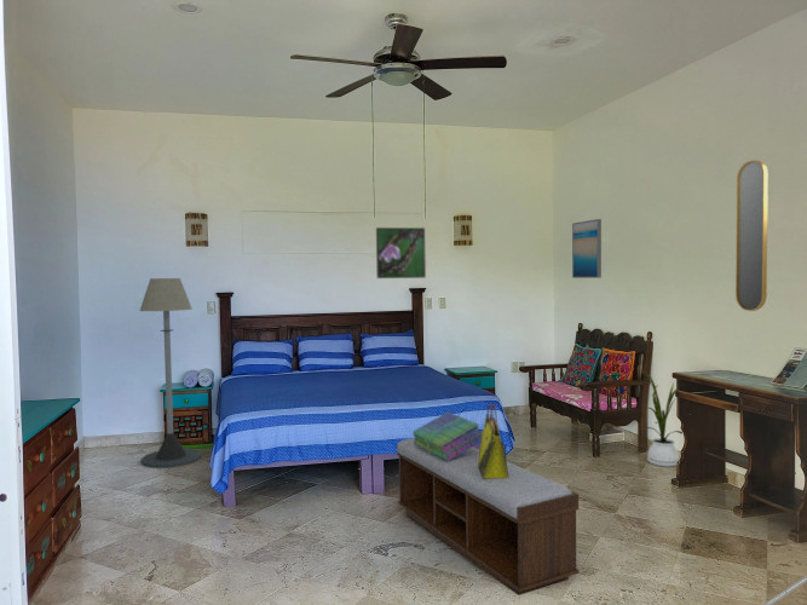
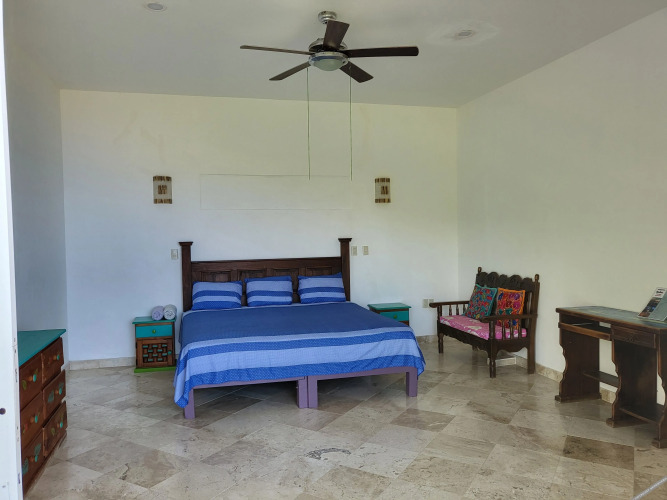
- home mirror (751, 236)
- house plant (661, 417)
- tote bag (492, 438)
- stack of books (449, 440)
- floor lamp (168, 369)
- wall art (586, 249)
- bench (474, 501)
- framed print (400, 253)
